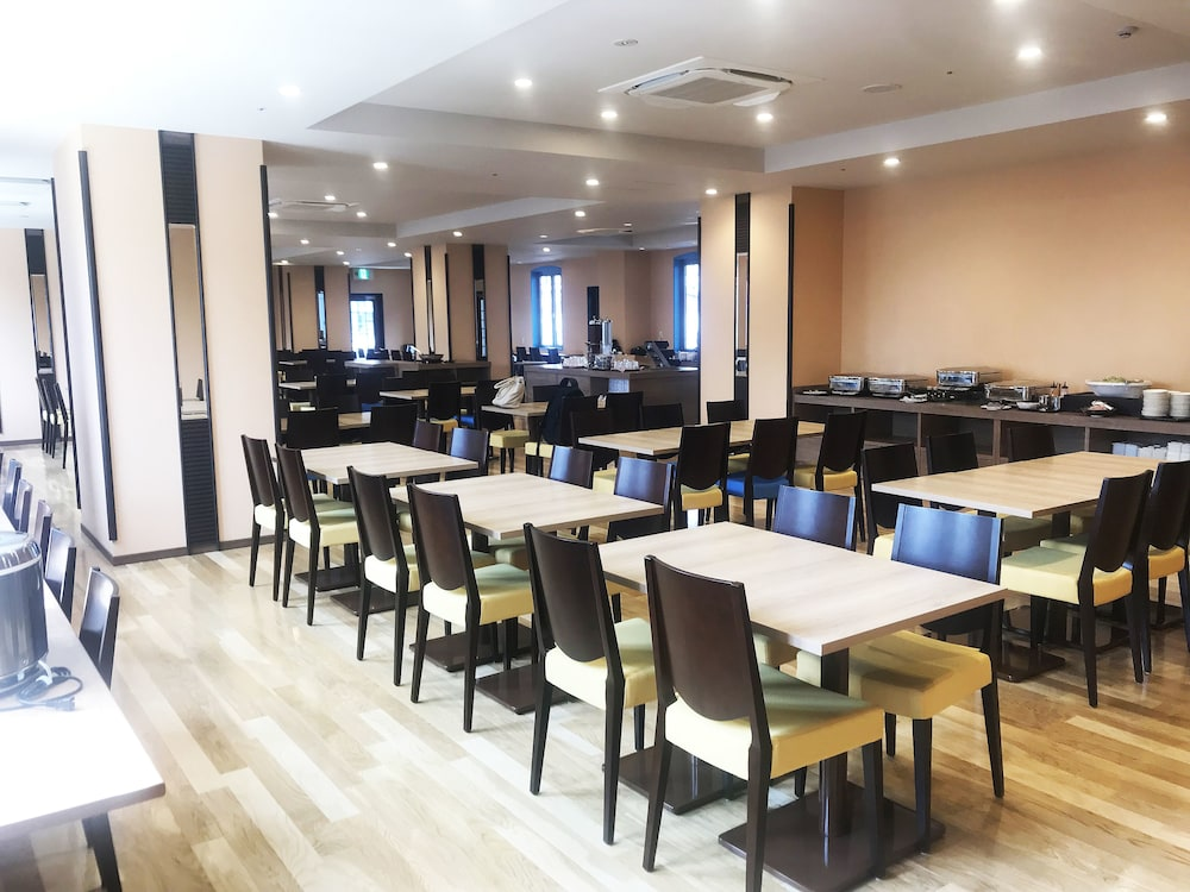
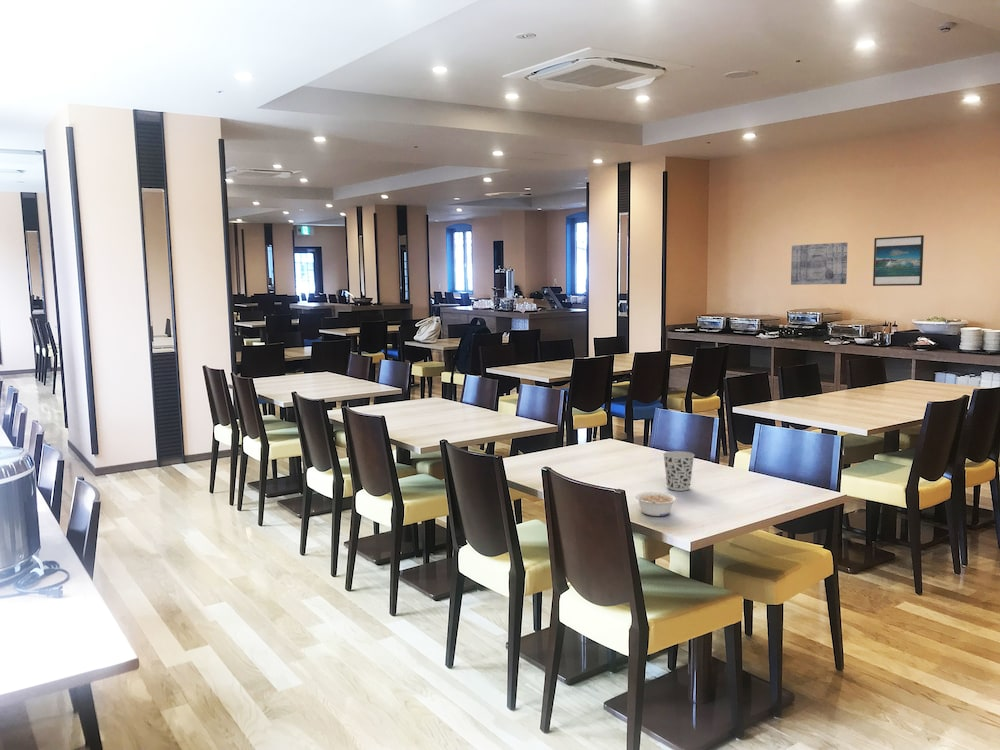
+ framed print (897, 261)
+ cup (678, 471)
+ legume (656, 503)
+ wall art (818, 264)
